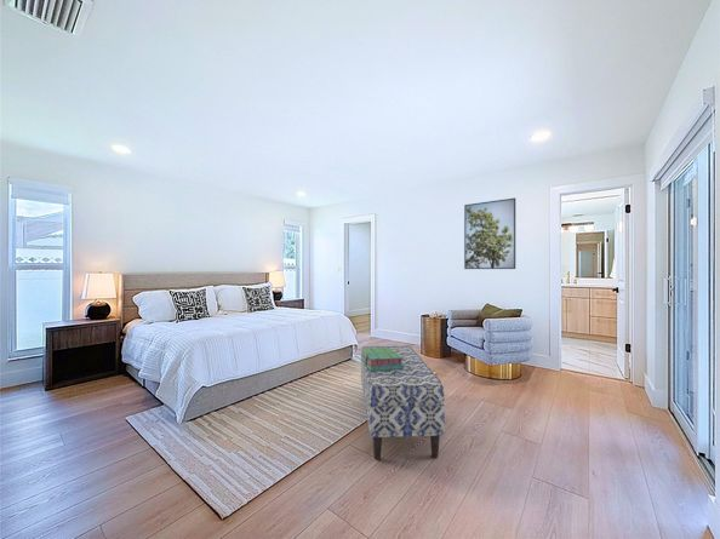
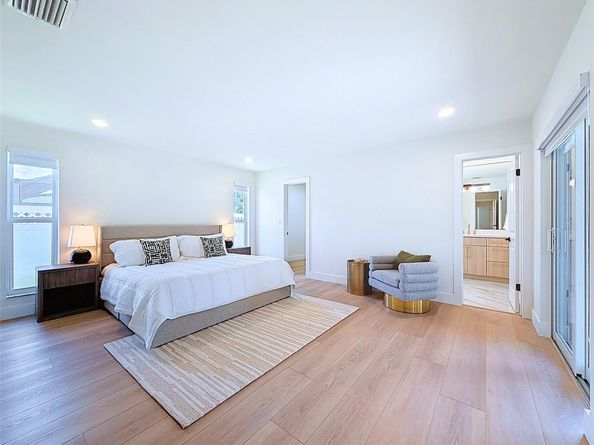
- bench (394, 391)
- stack of books (381, 357)
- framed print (488, 235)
